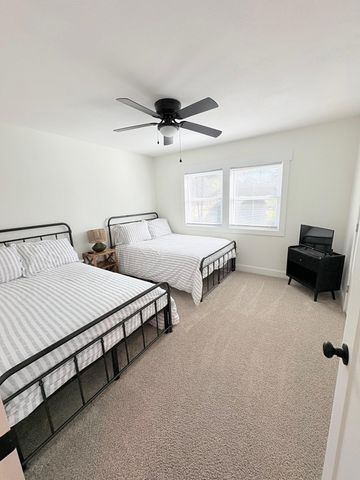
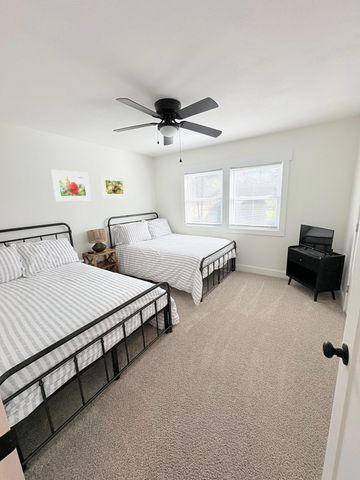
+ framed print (114, 187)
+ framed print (72, 186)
